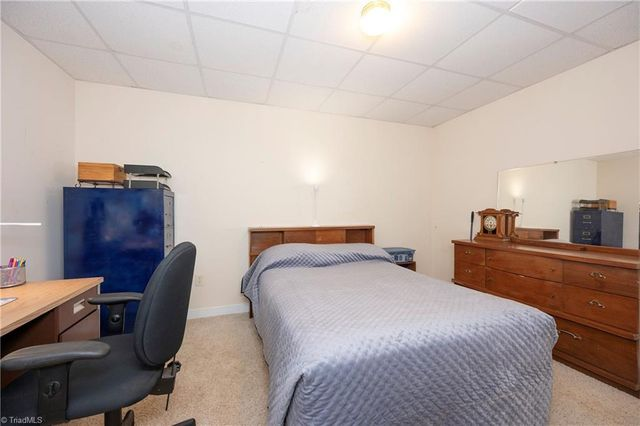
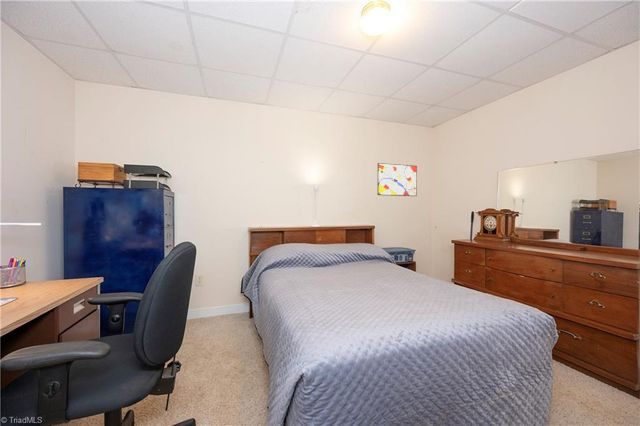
+ wall art (397, 180)
